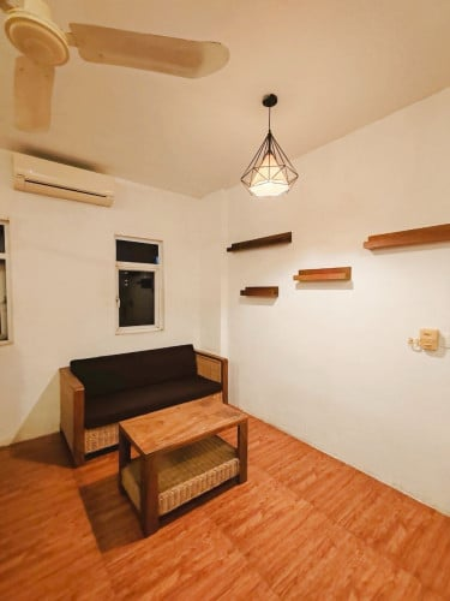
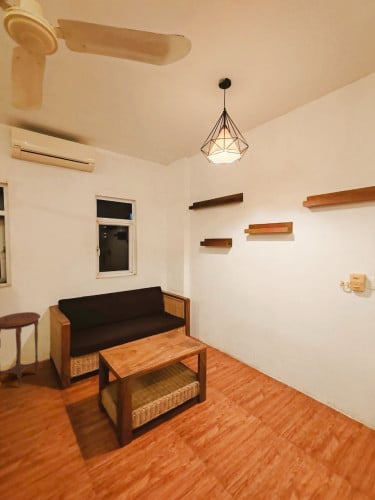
+ side table (18, 348)
